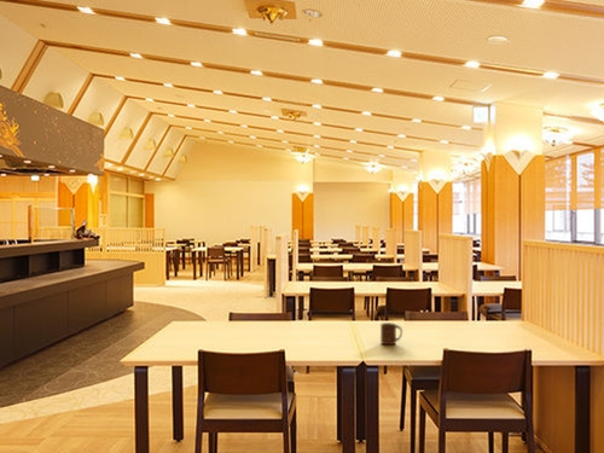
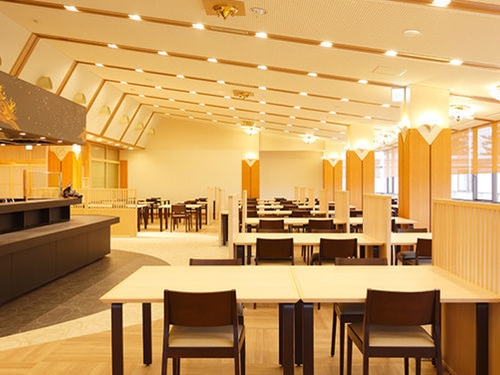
- cup (390, 333)
